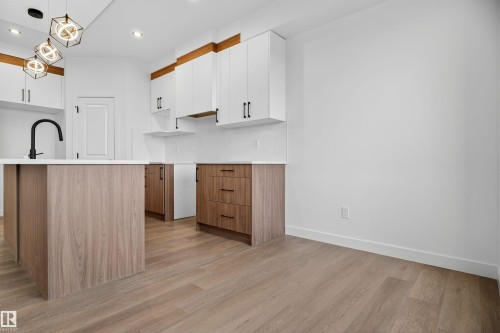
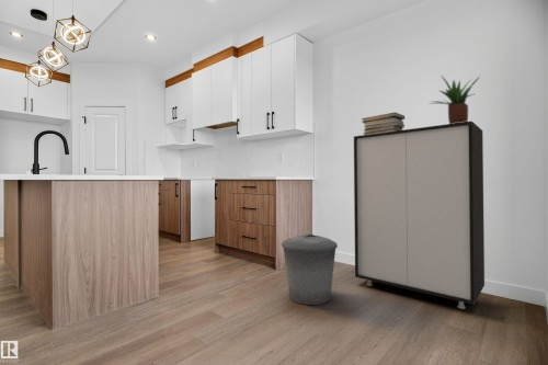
+ potted plant (453, 101)
+ book stack (383, 125)
+ trash can (309, 264)
+ cabinet (416, 210)
